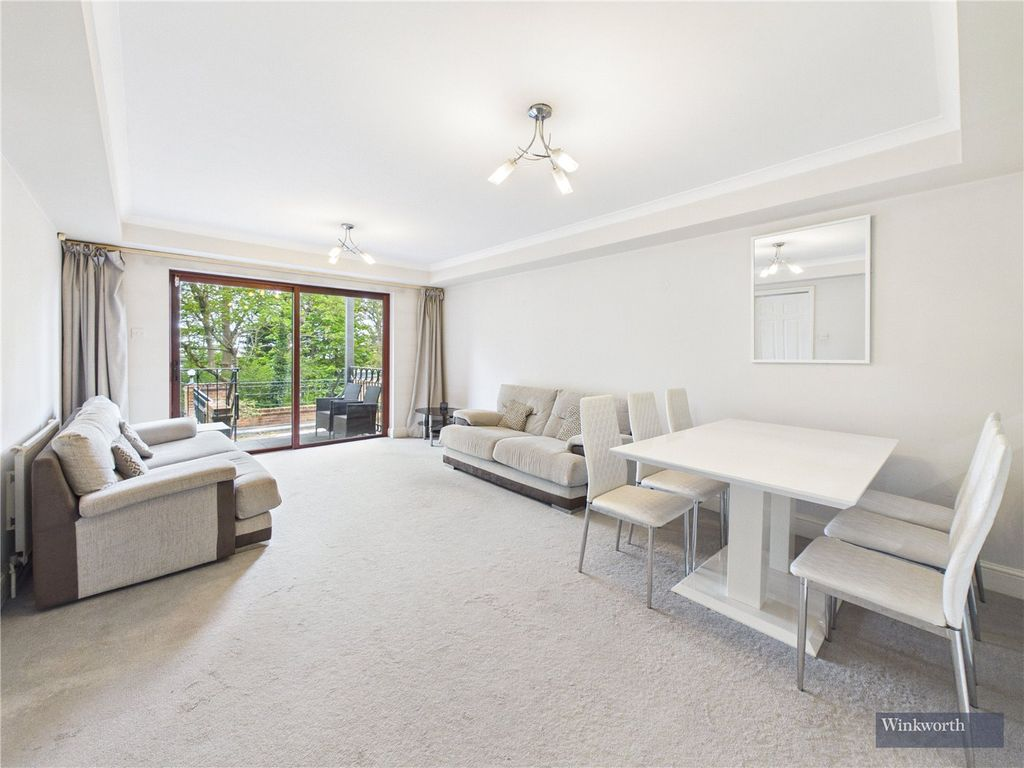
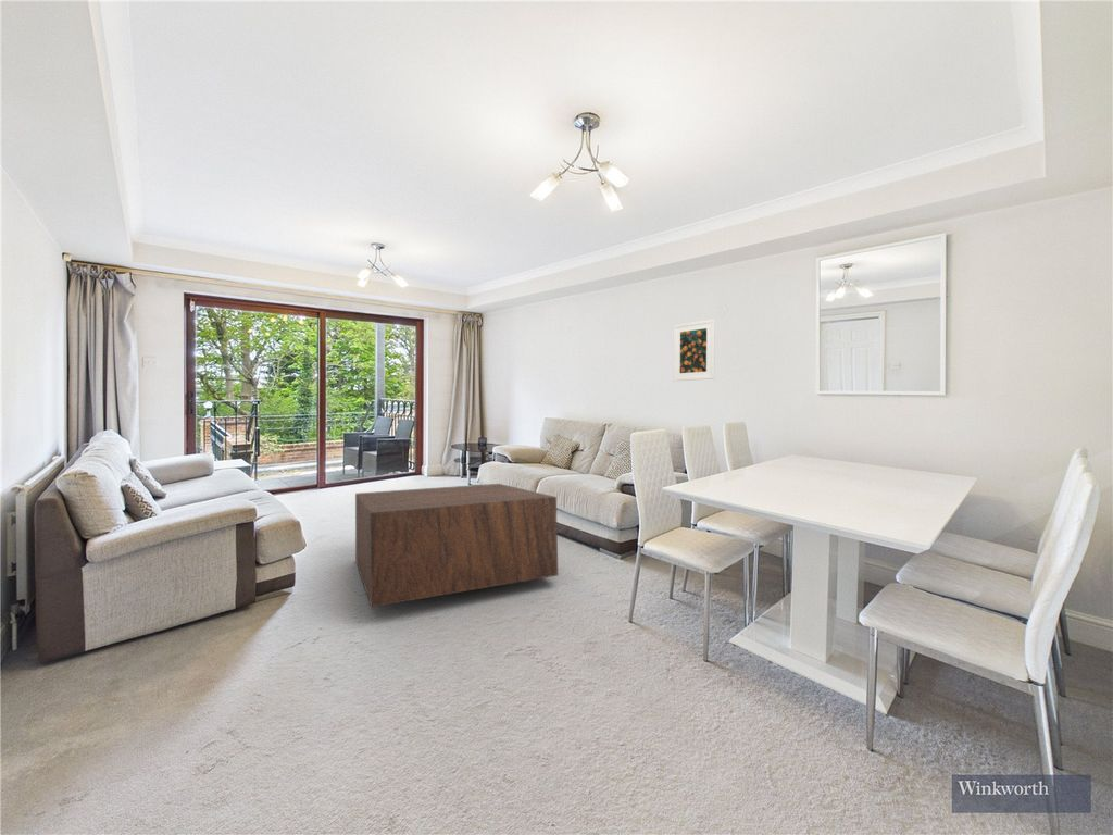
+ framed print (692, 351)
+ coffee table (449, 531)
